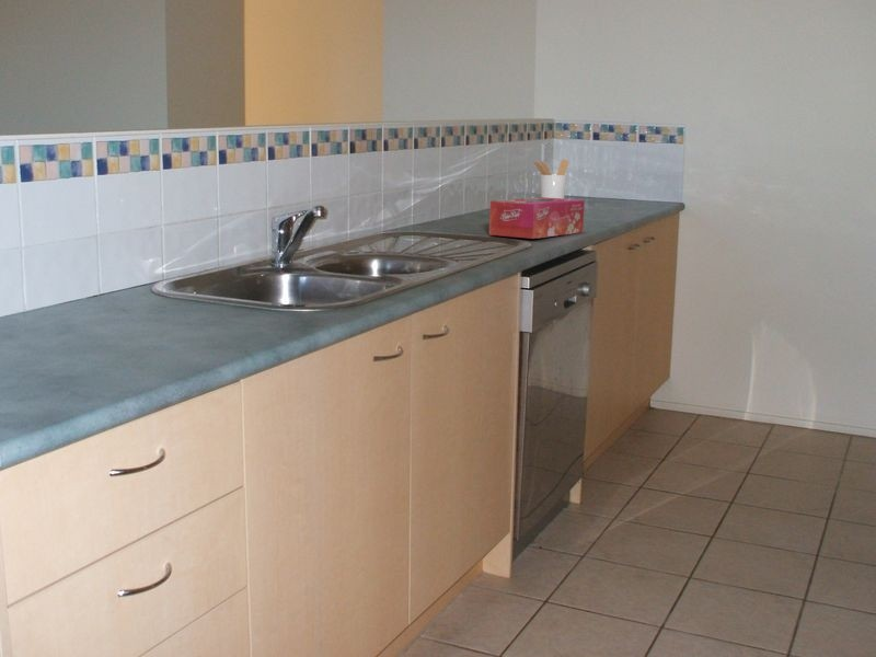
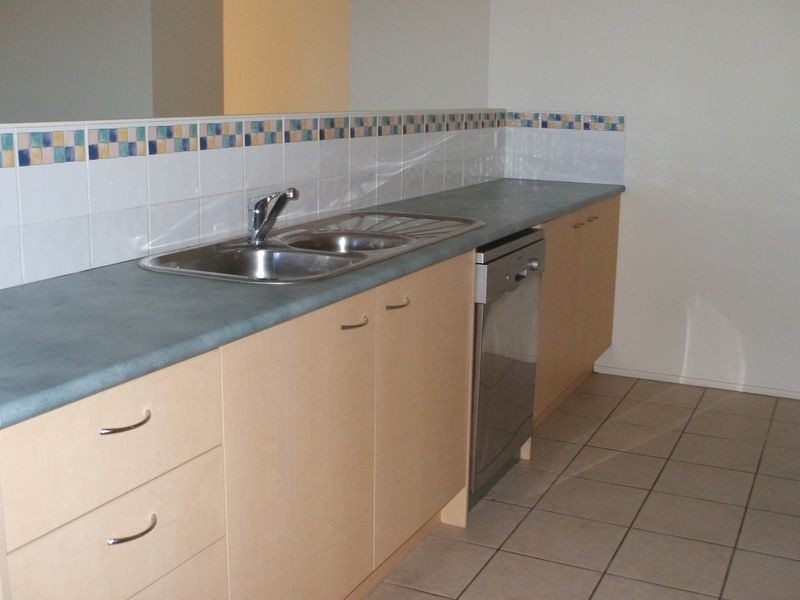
- tissue box (538, 217)
- utensil holder (549, 183)
